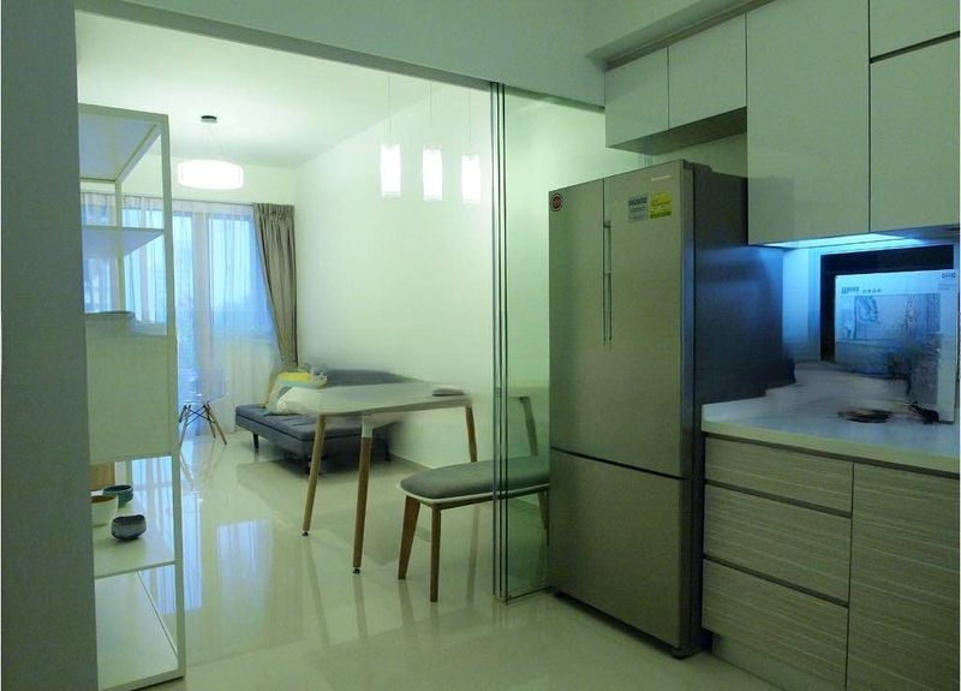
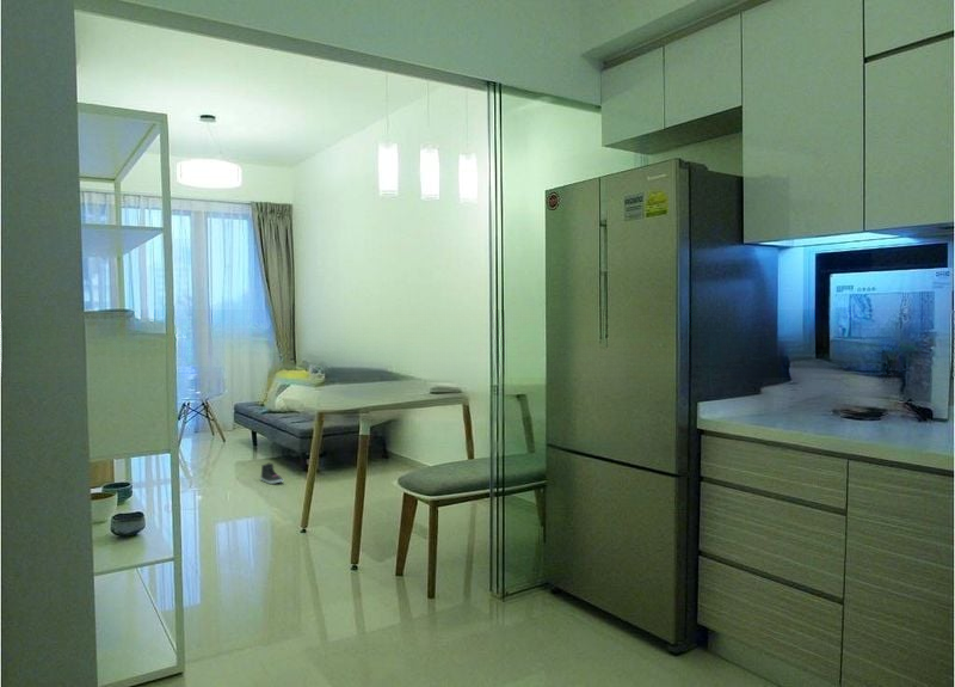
+ sneaker (271, 472)
